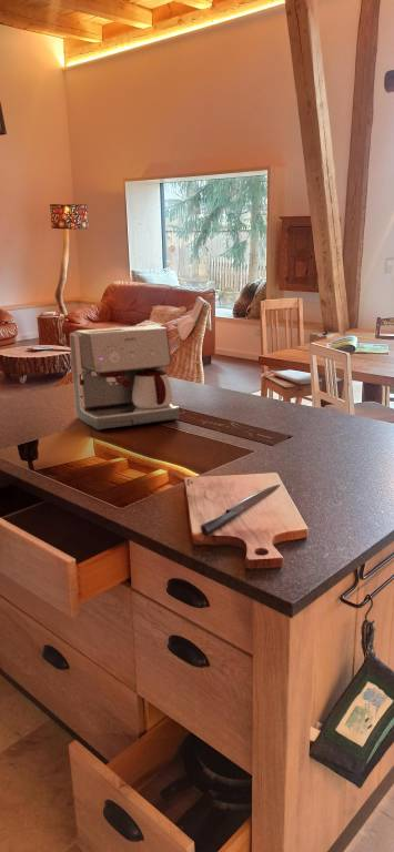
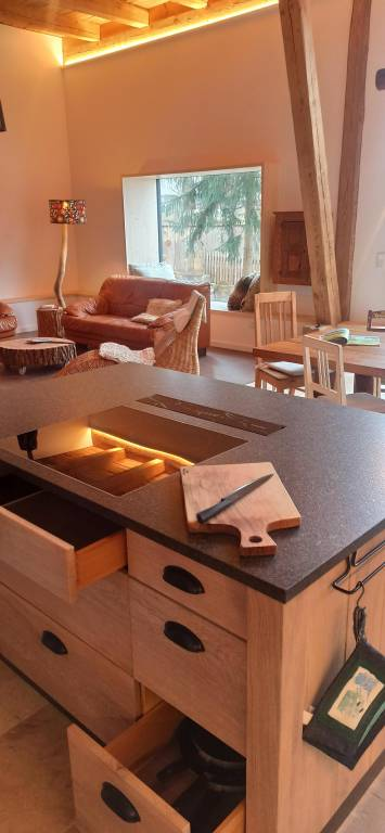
- coffee maker (124, 374)
